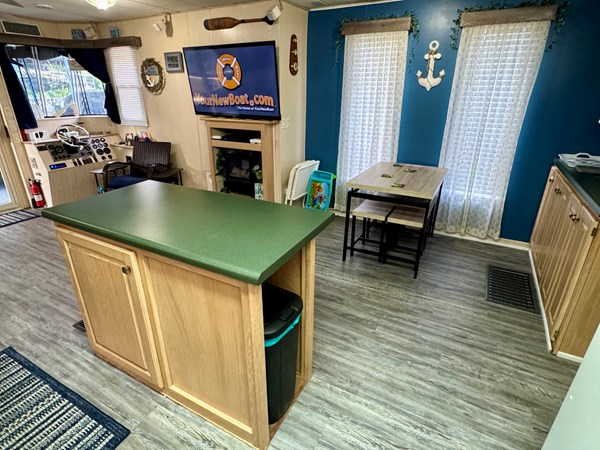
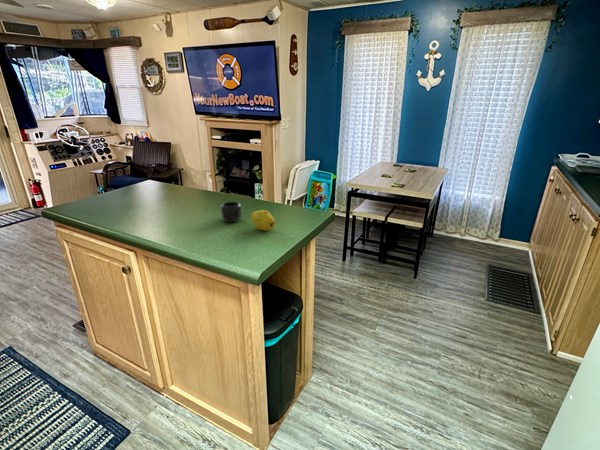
+ fruit (262, 219)
+ mug (232, 211)
